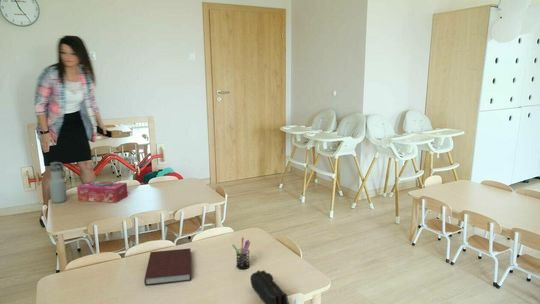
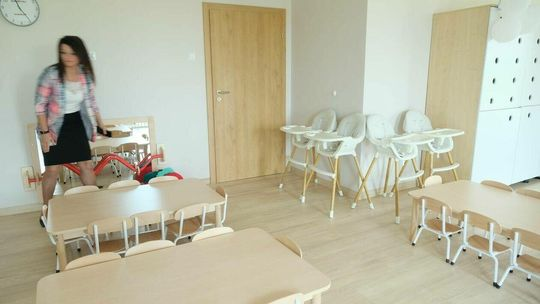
- pencil case (268, 285)
- pen holder (241, 253)
- water bottle (57, 181)
- notebook (169, 265)
- tissue box (102, 191)
